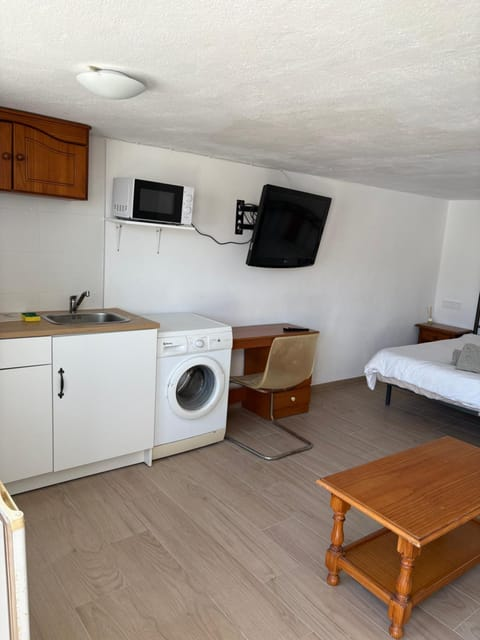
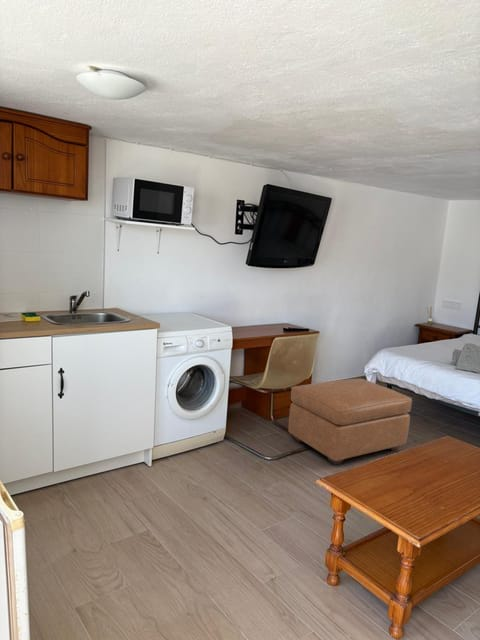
+ ottoman (348, 415)
